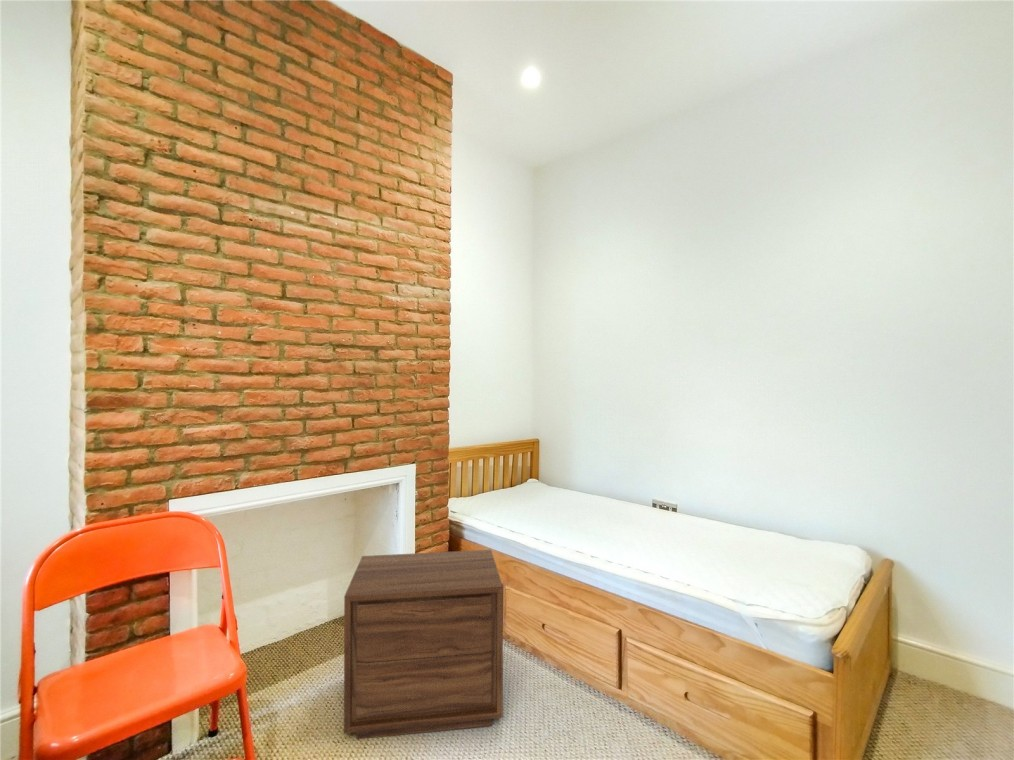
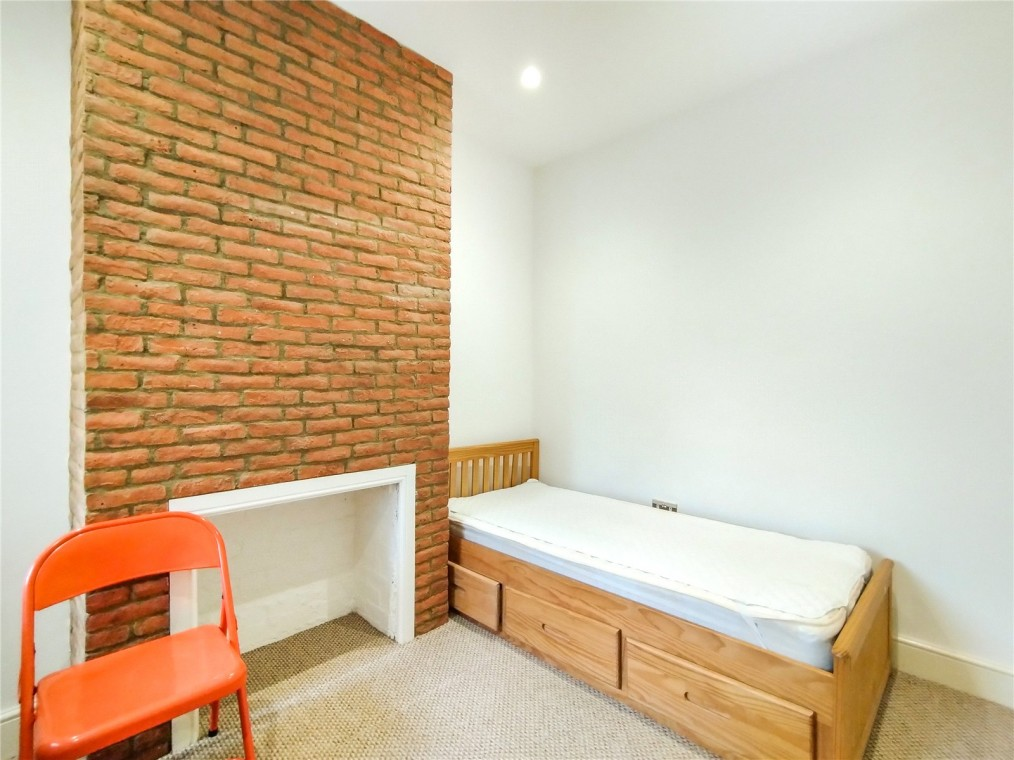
- nightstand (426, 634)
